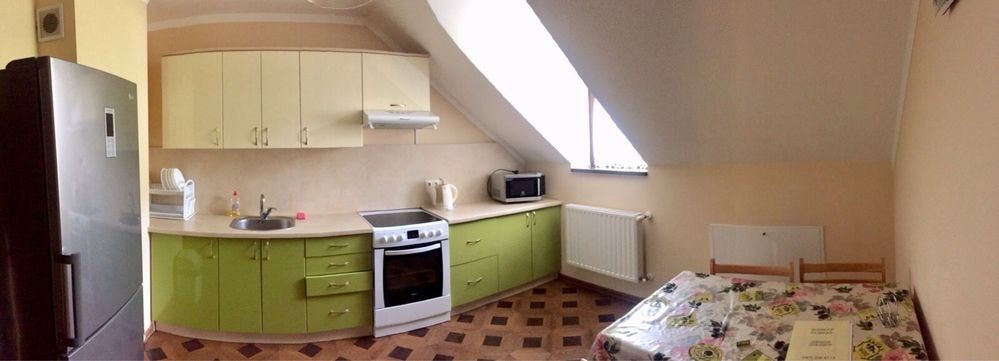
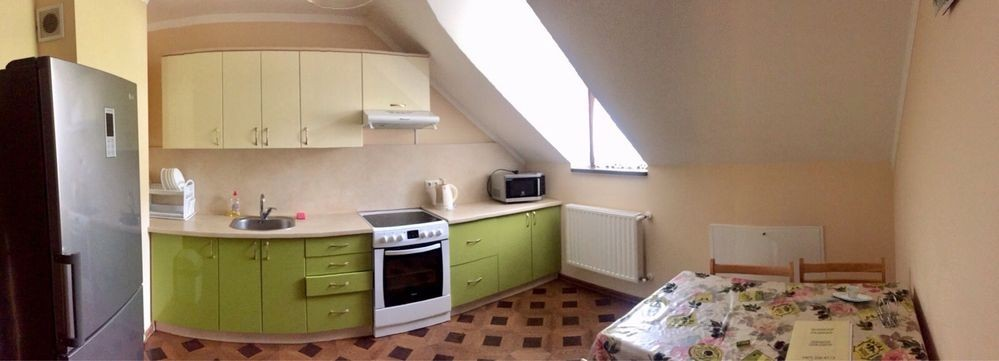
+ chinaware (838, 294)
